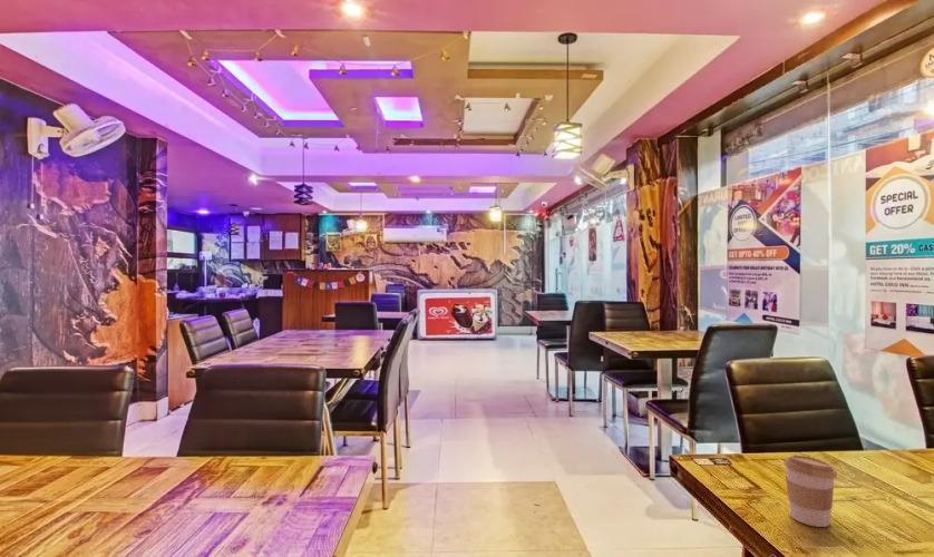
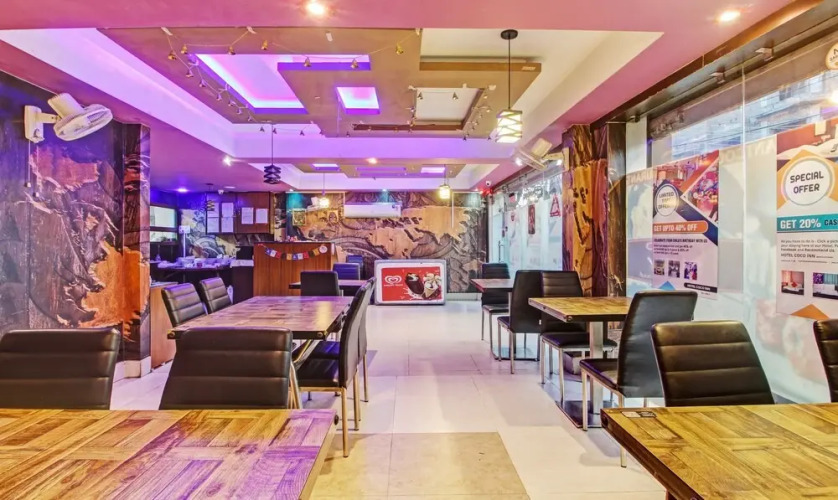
- coffee cup (809, 488)
